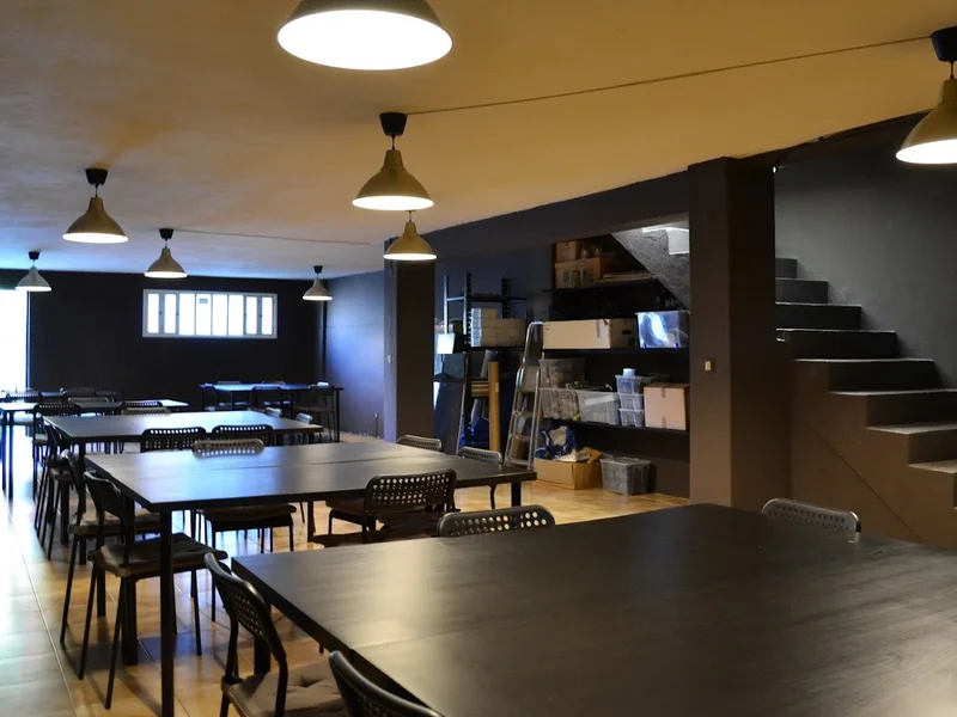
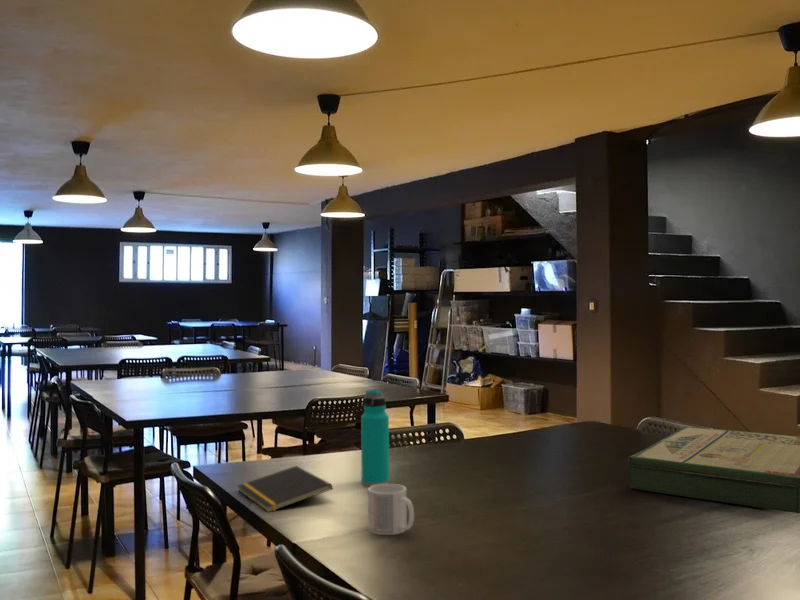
+ notepad (283, 487)
+ board game (733, 462)
+ water bottle (375, 436)
+ mug (393, 510)
